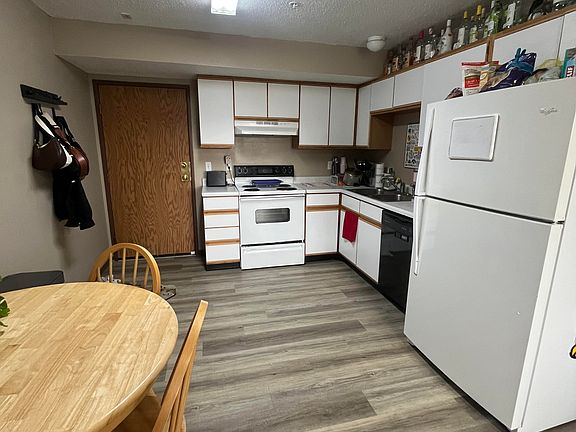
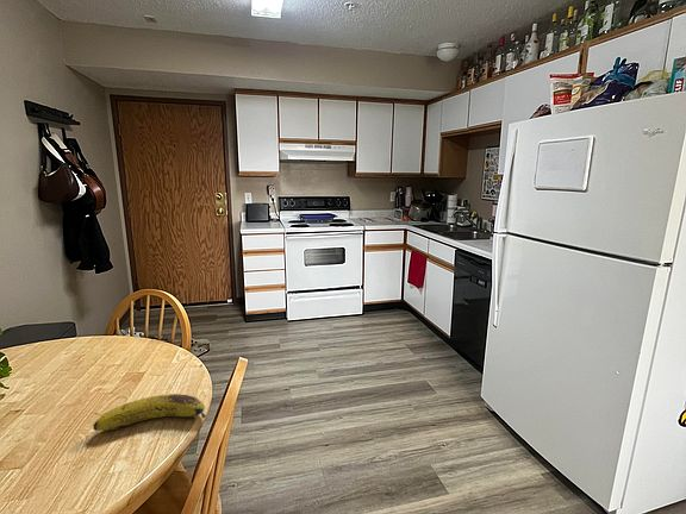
+ fruit (151, 416)
